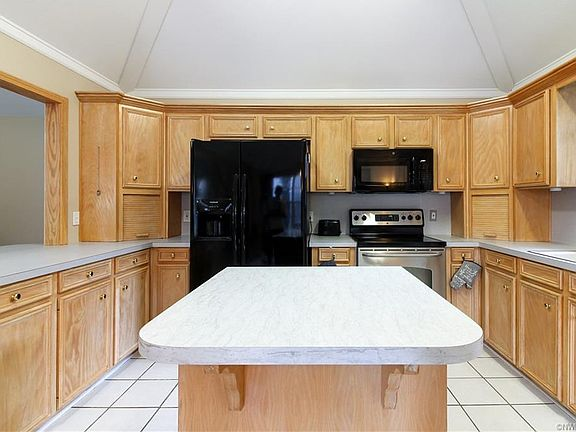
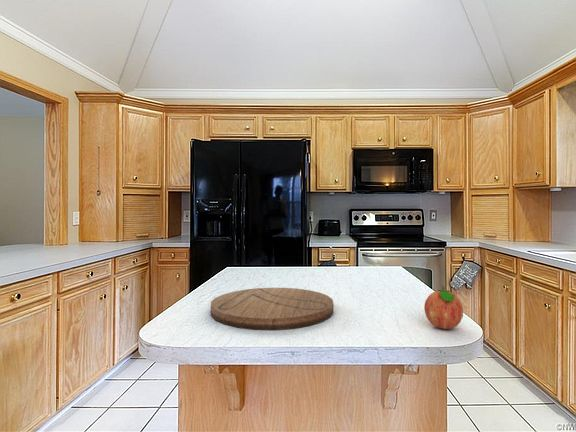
+ cutting board (272, 304)
+ fruit (443, 306)
